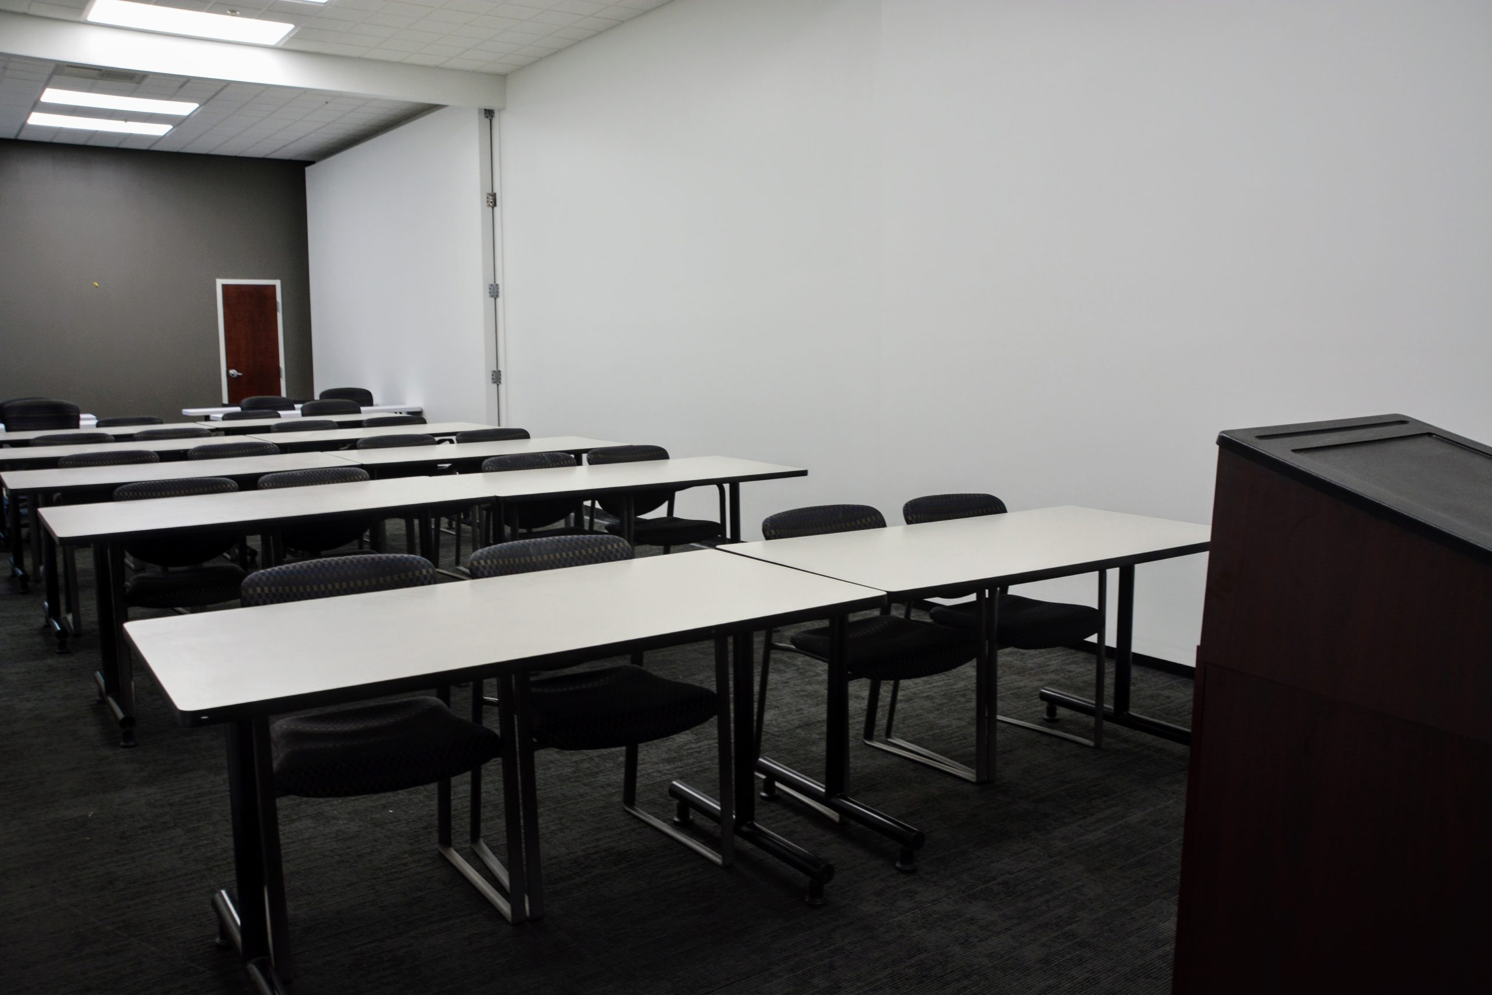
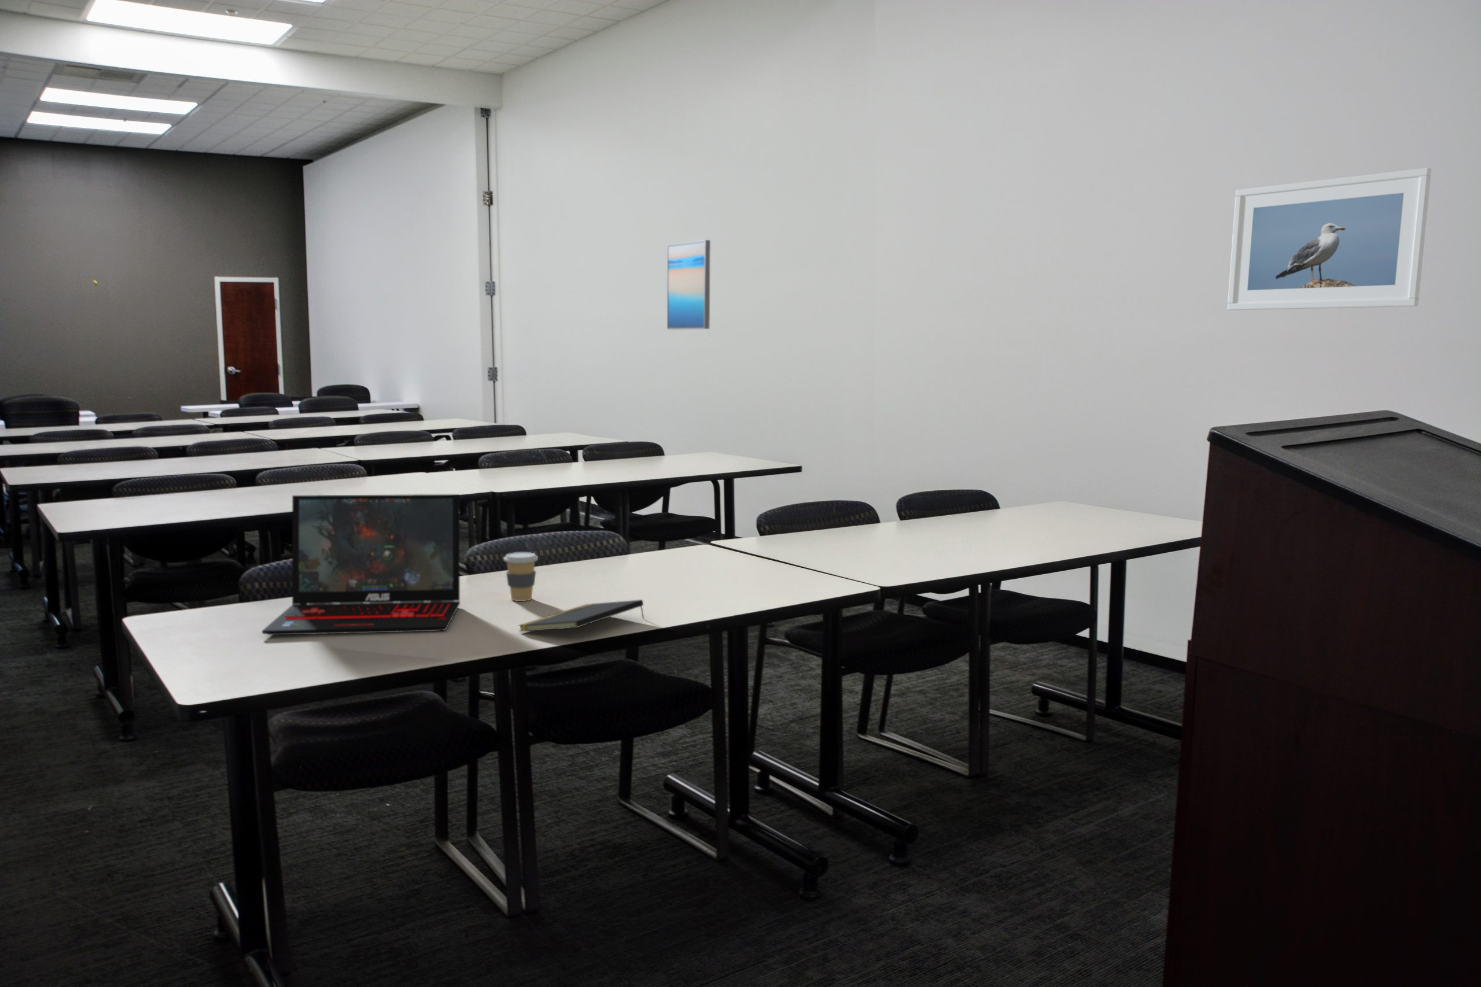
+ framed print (1321, 245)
+ coffee cup (520, 576)
+ laptop (366, 562)
+ notepad (582, 615)
+ wall art (688, 285)
